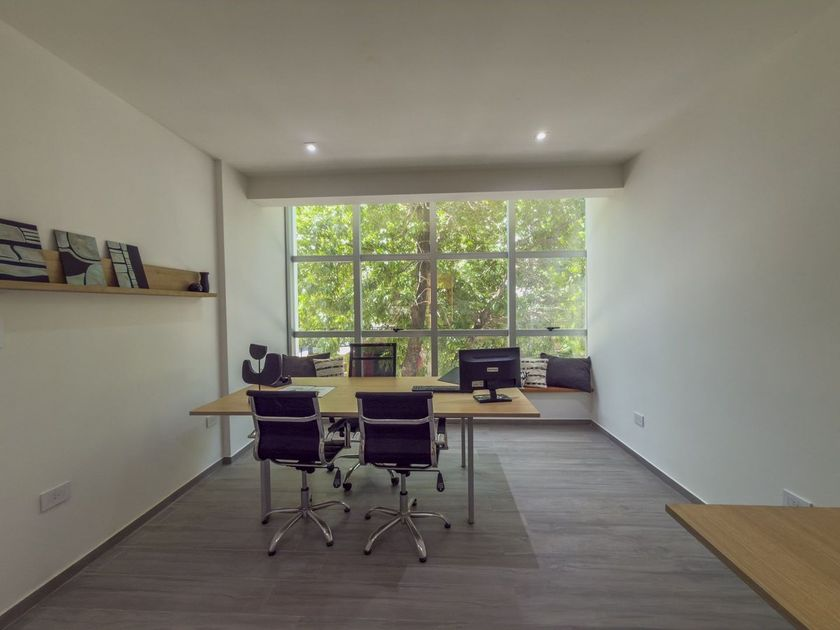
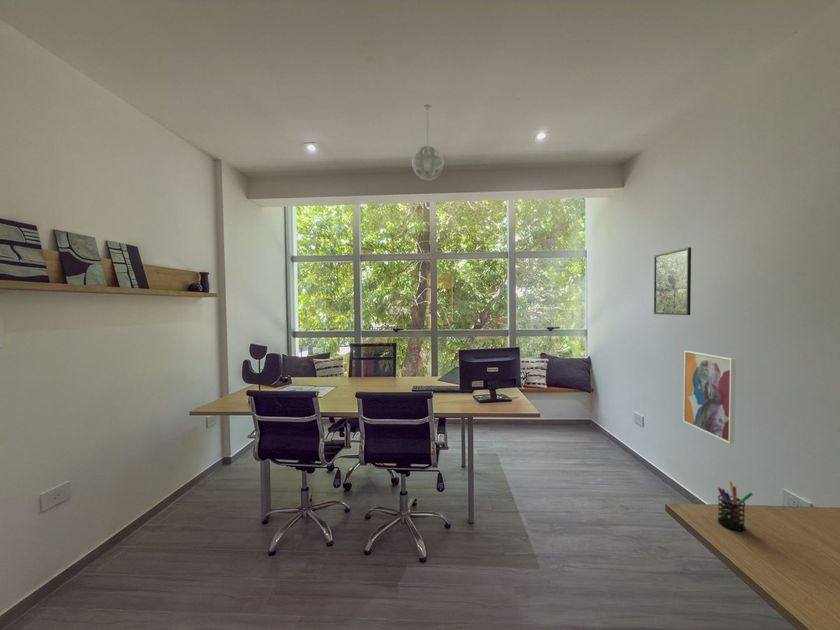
+ wall art (707, 393)
+ pendant light (428, 144)
+ pen holder (734, 504)
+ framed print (671, 283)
